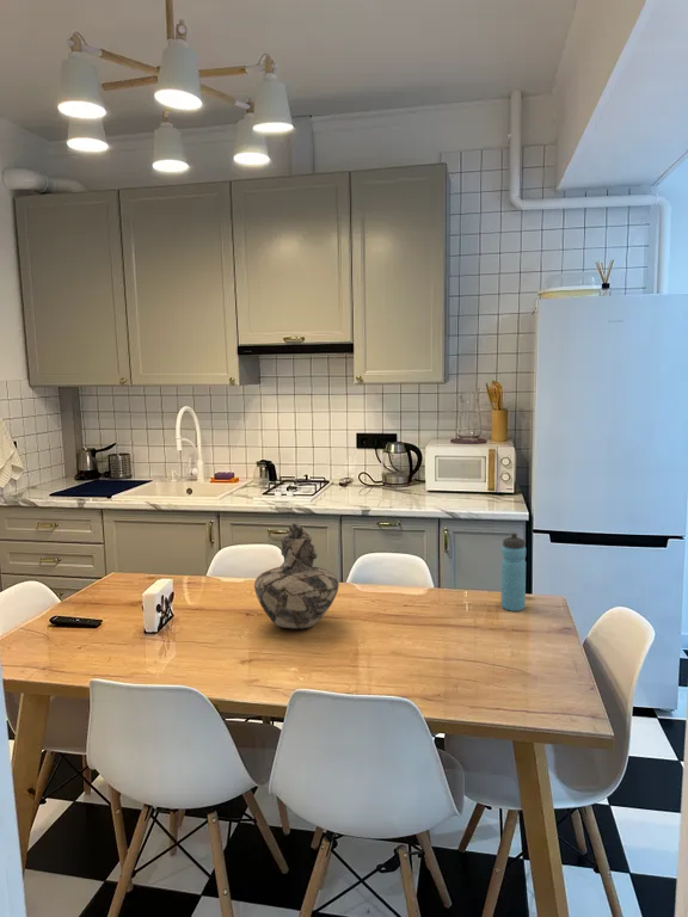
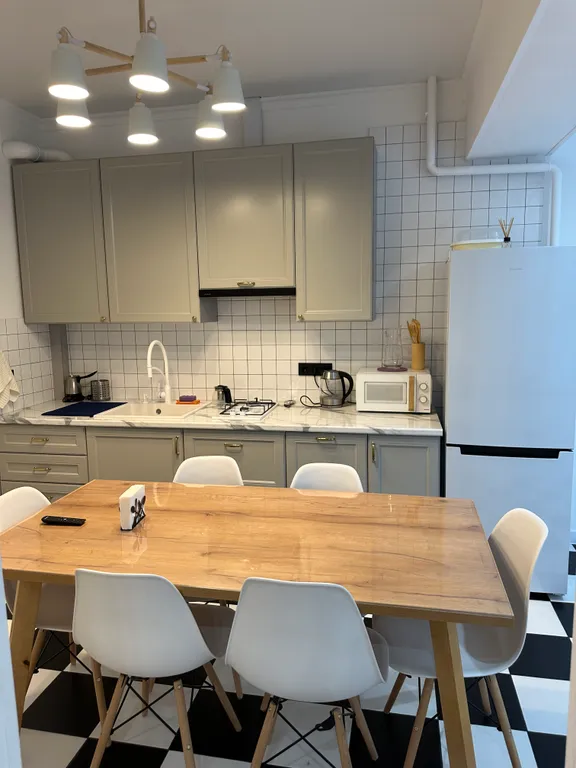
- vase (296, 576)
- water bottle (512, 571)
